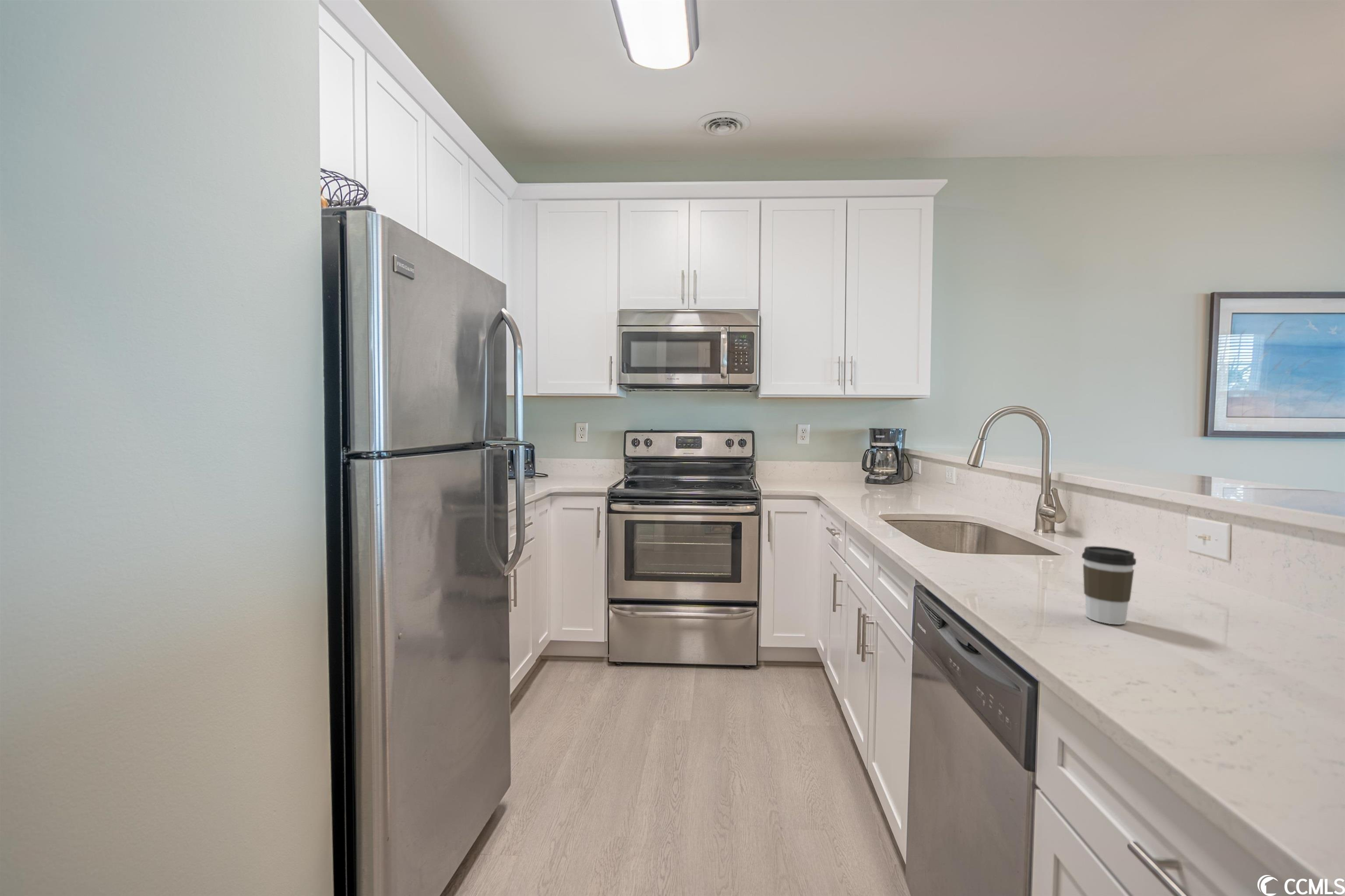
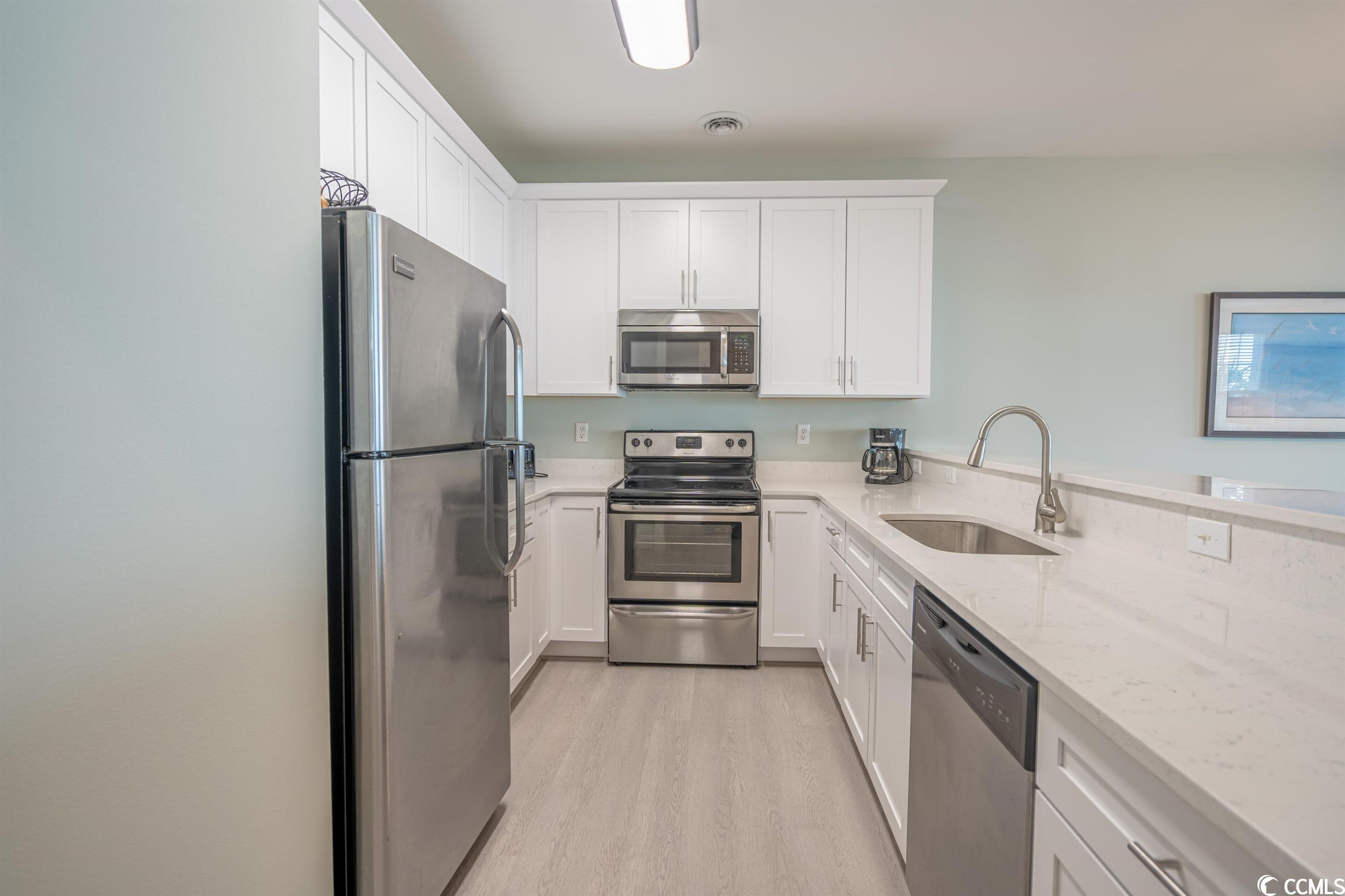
- coffee cup (1107, 585)
